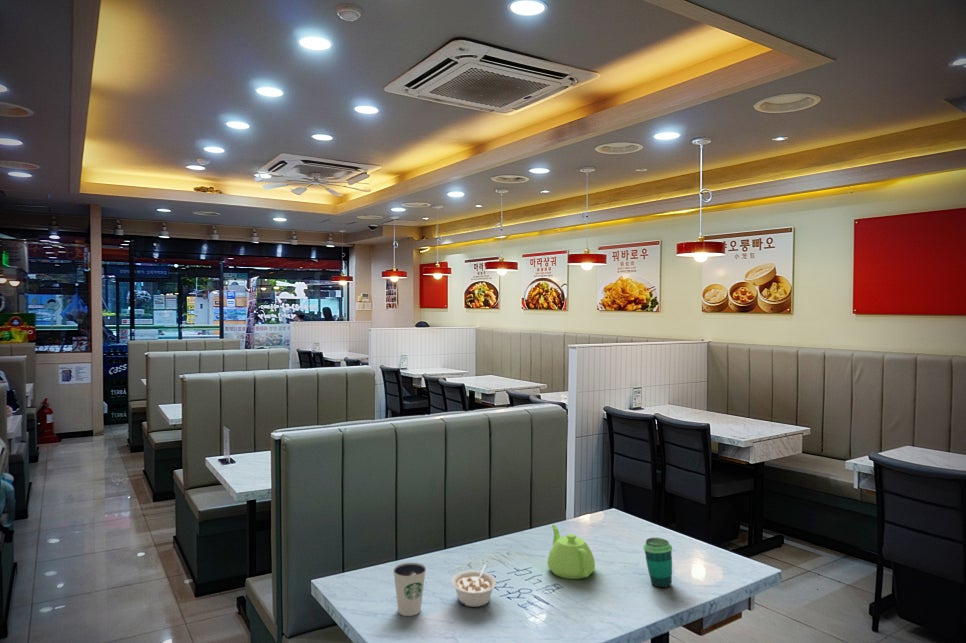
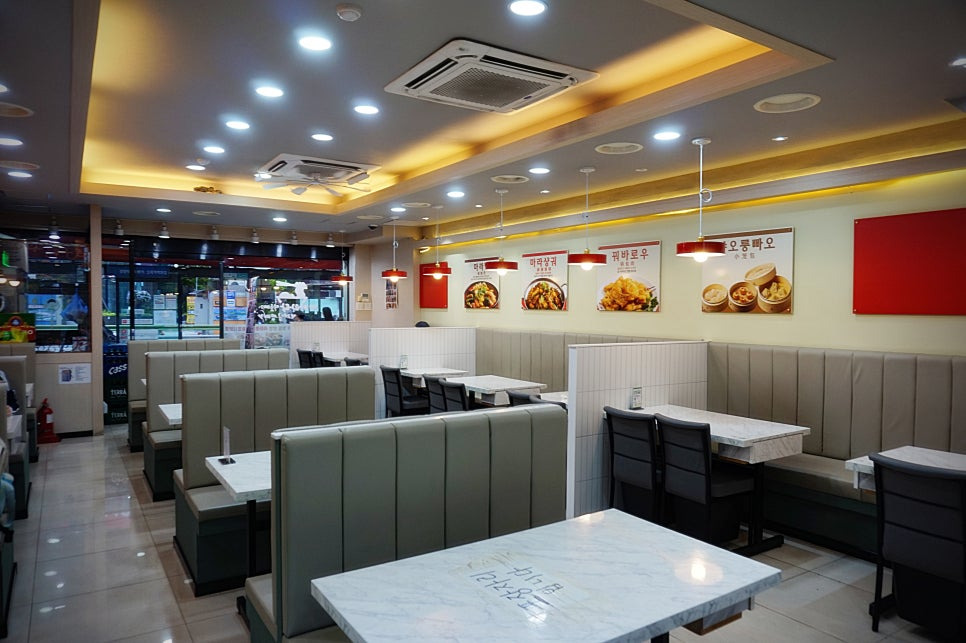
- cup (657, 562)
- legume (473, 587)
- teapot (569, 552)
- dixie cup (409, 590)
